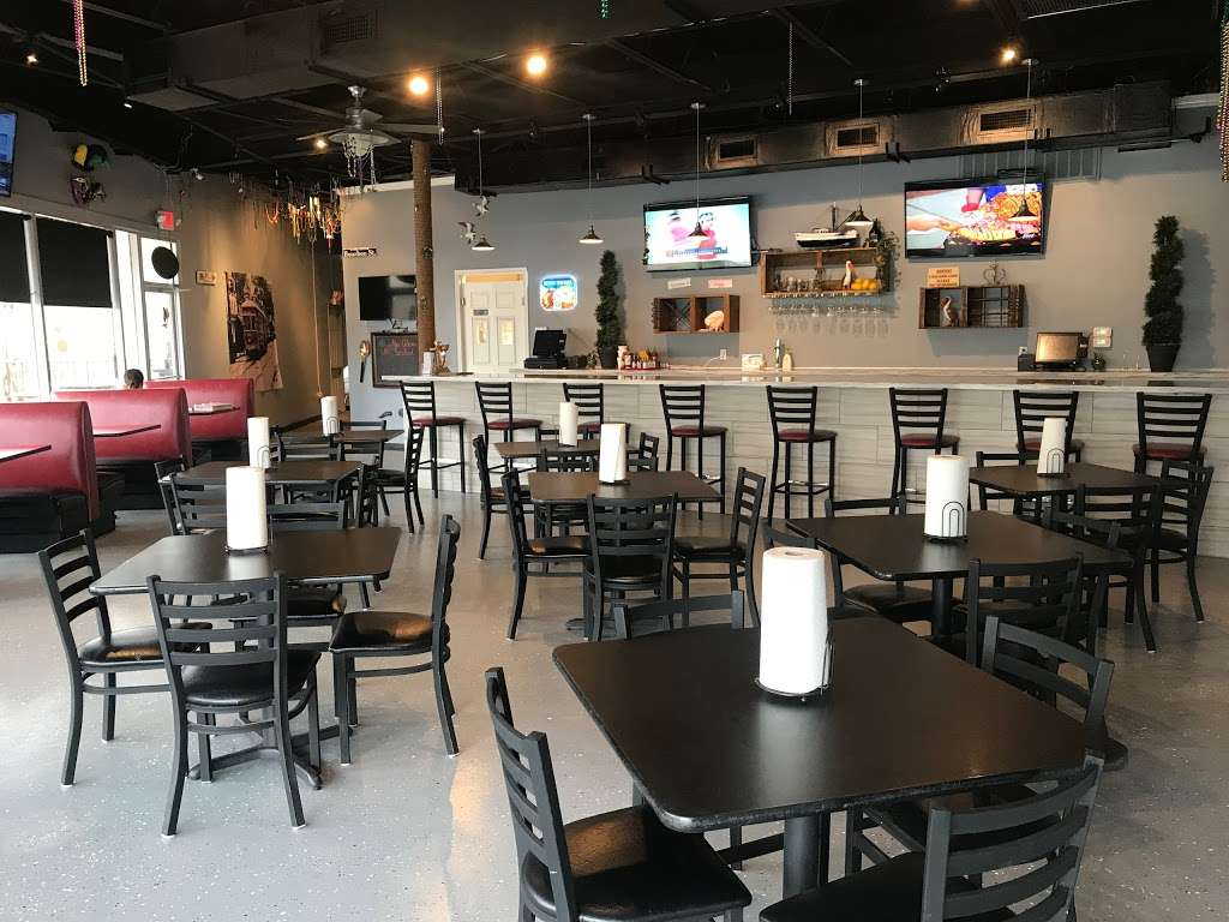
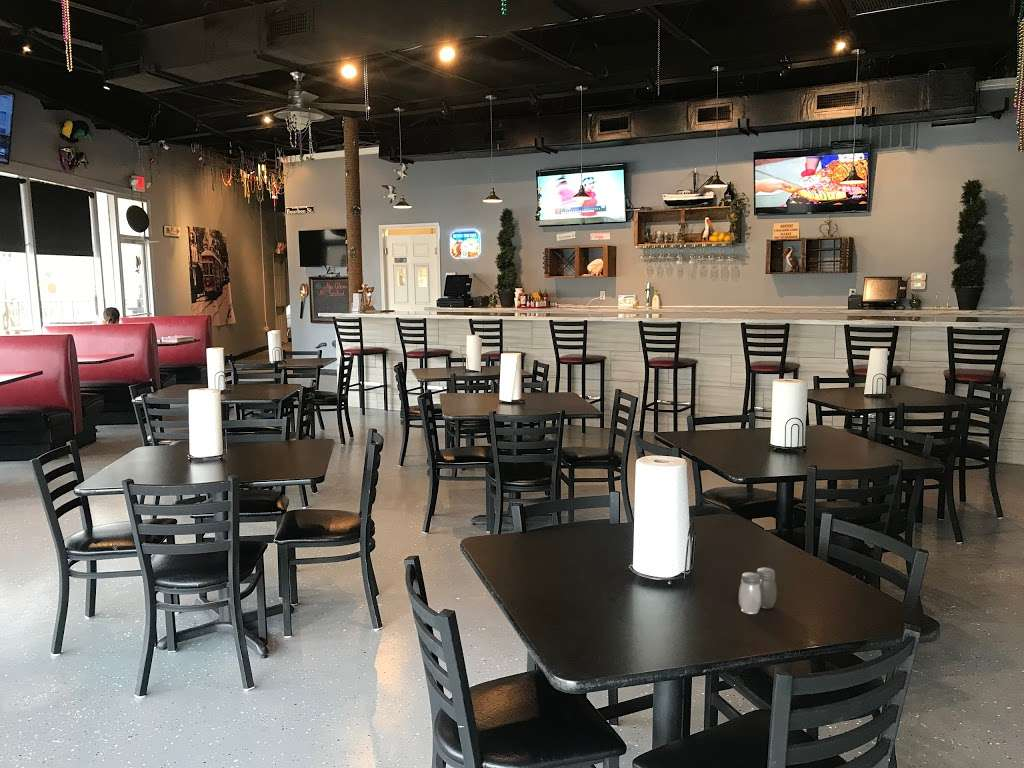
+ salt and pepper shaker (758, 589)
